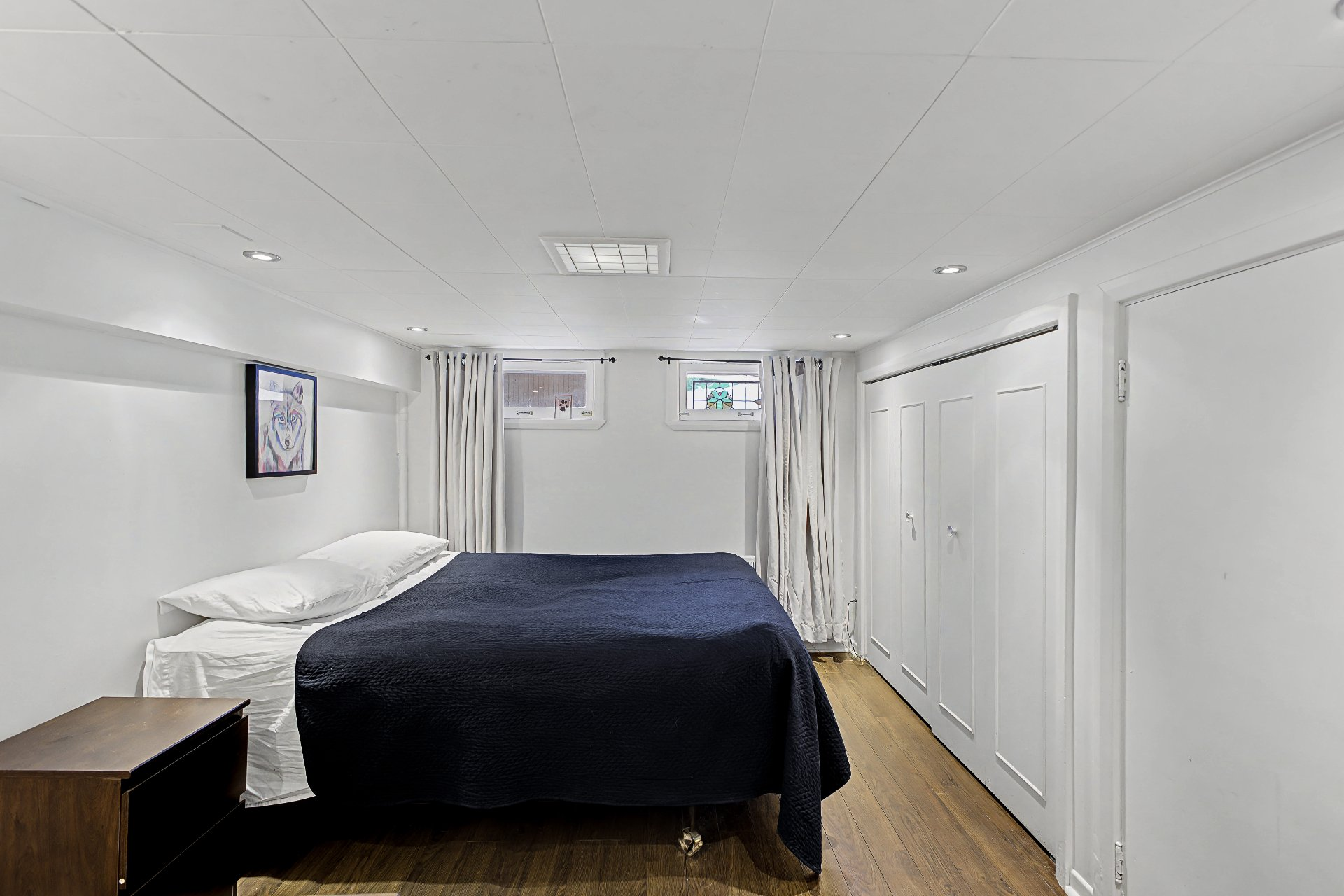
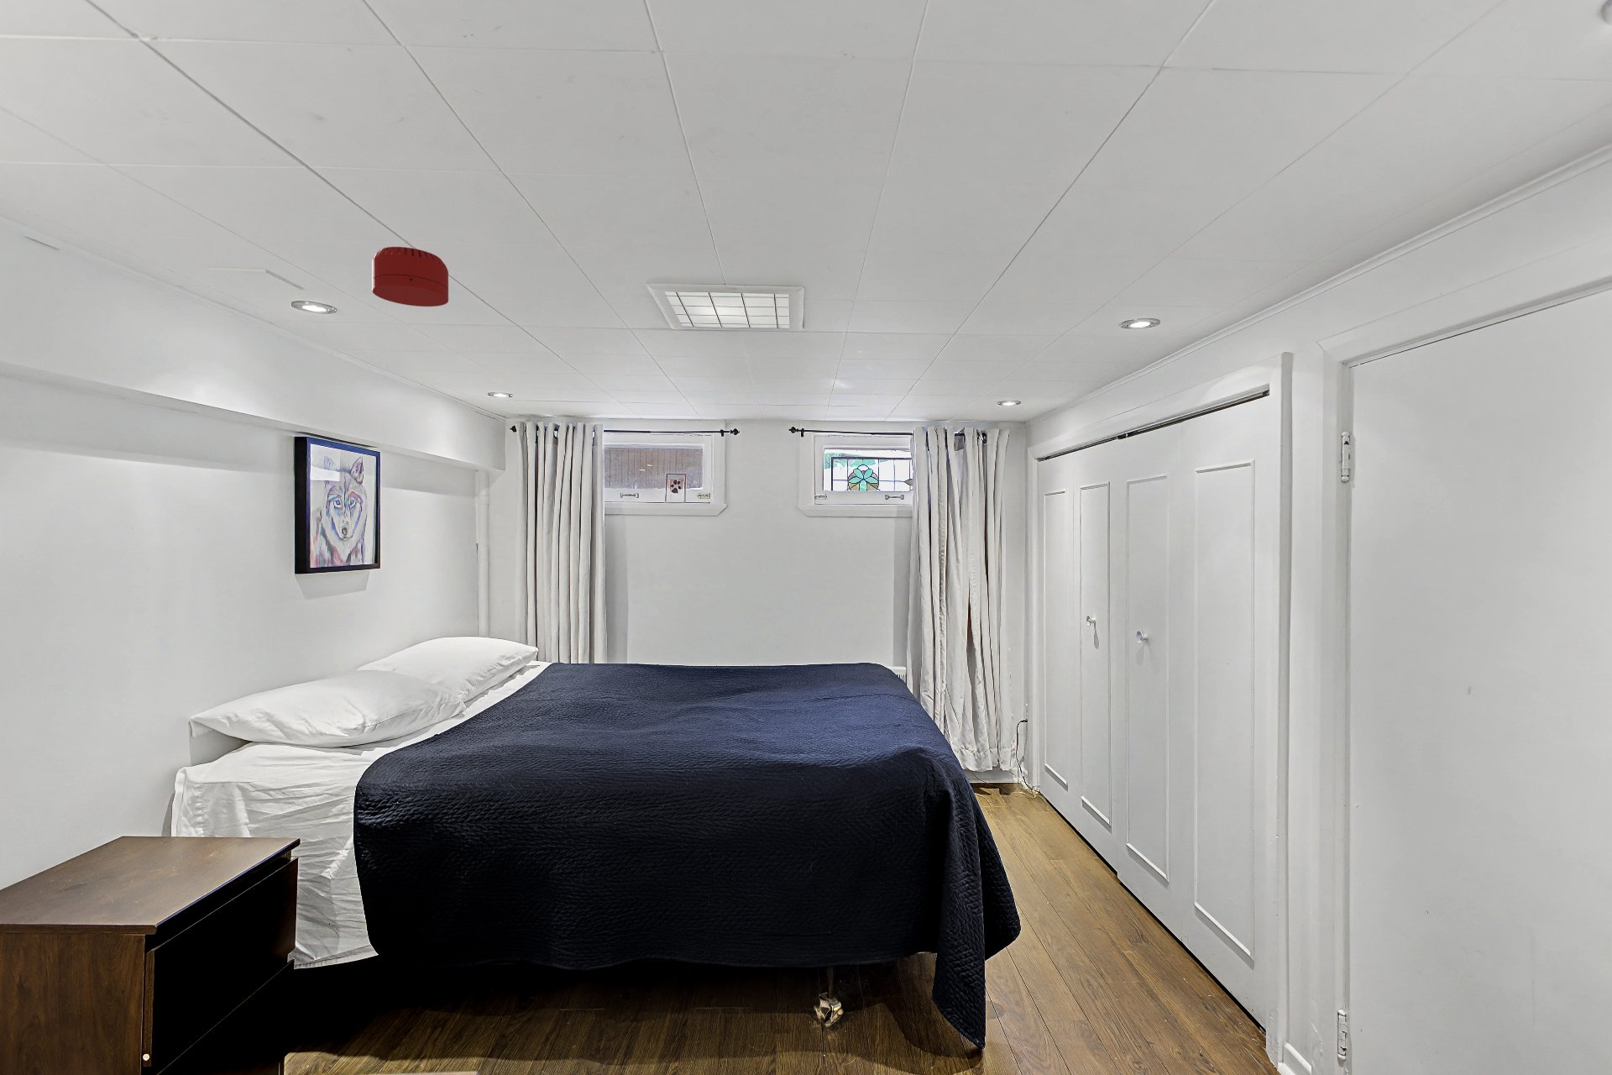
+ smoke detector (410, 276)
